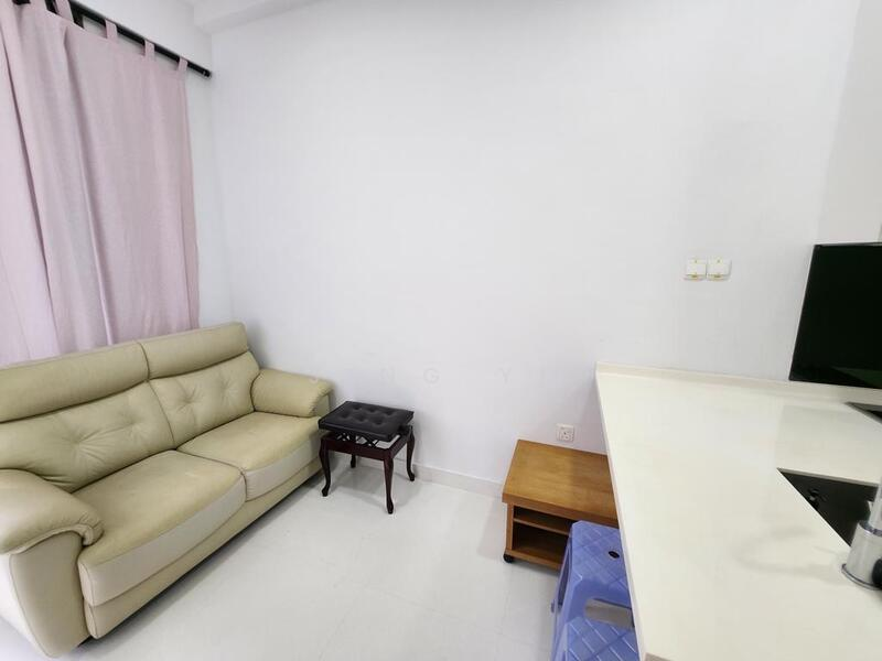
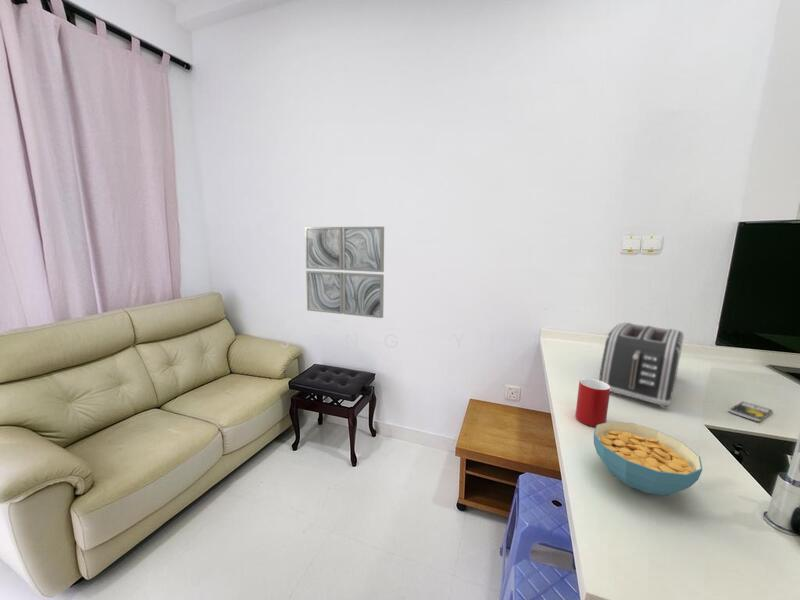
+ cereal bowl (640, 463)
+ cup (593, 400)
+ toaster (642, 356)
+ smartphone (751, 410)
+ wall art (342, 272)
